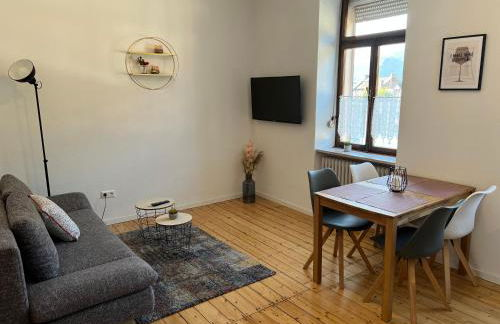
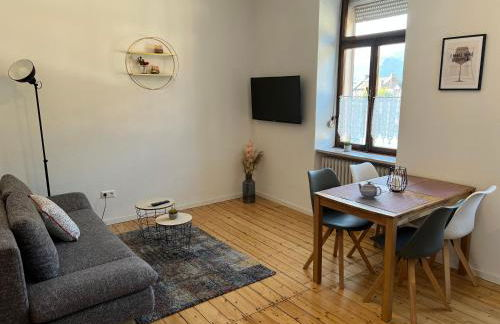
+ teapot (368, 189)
